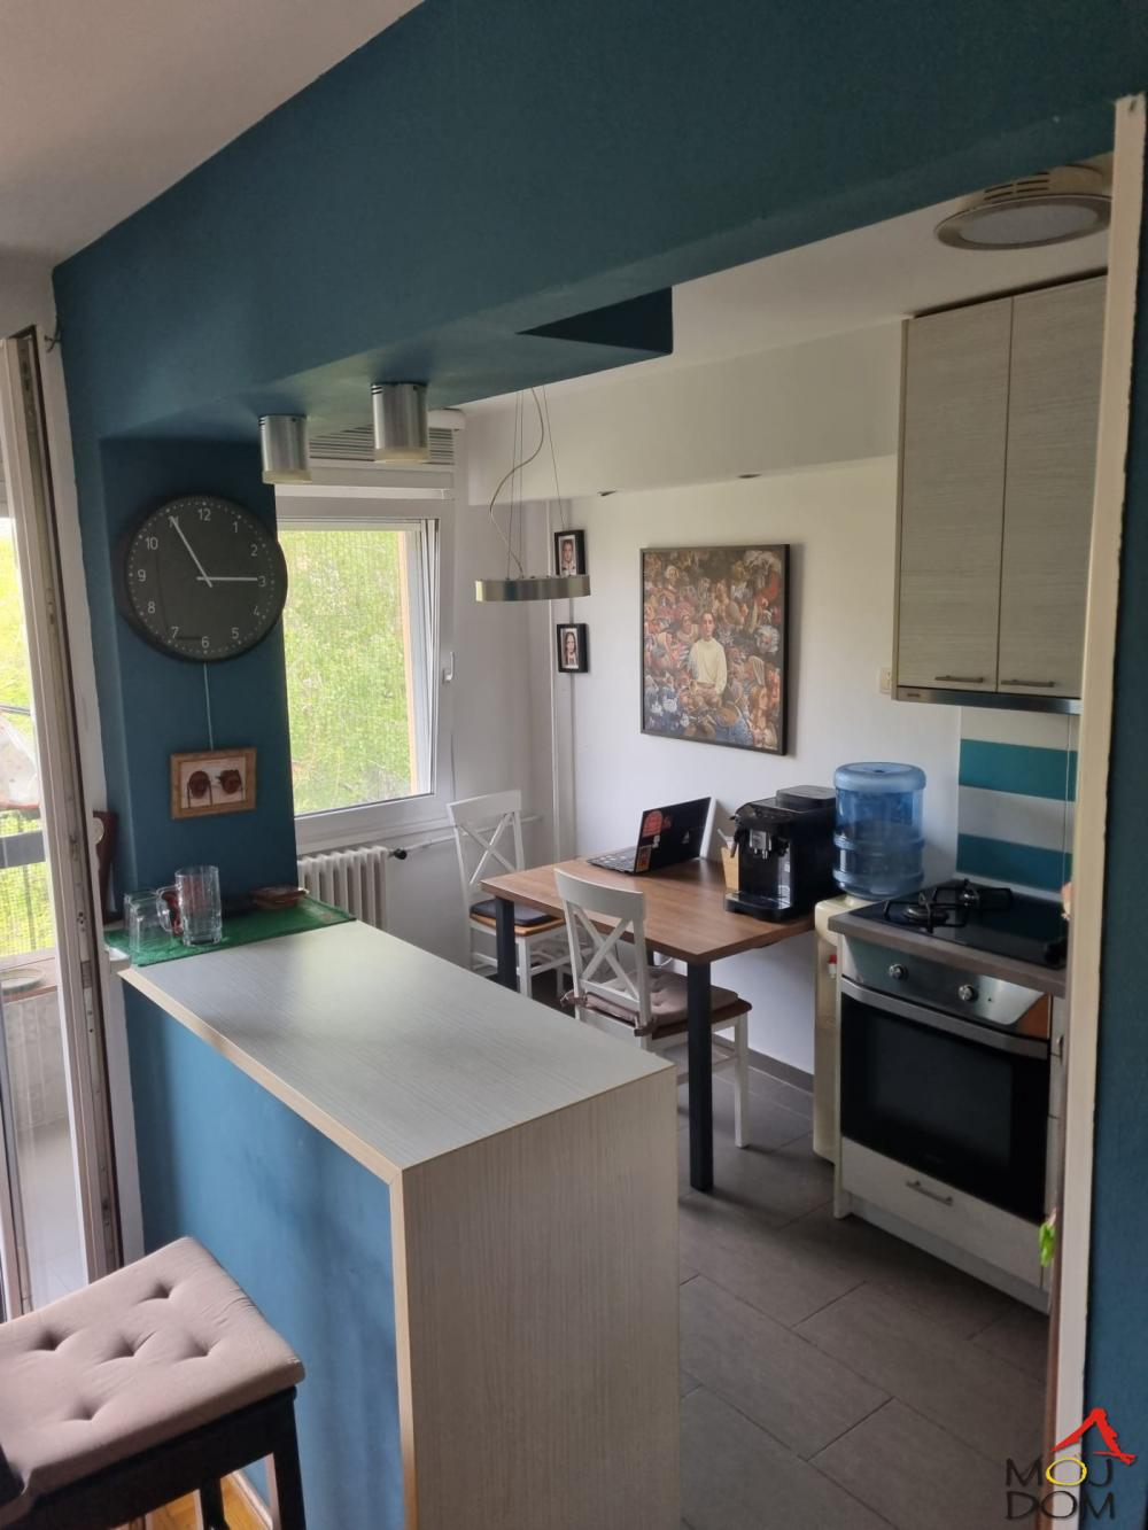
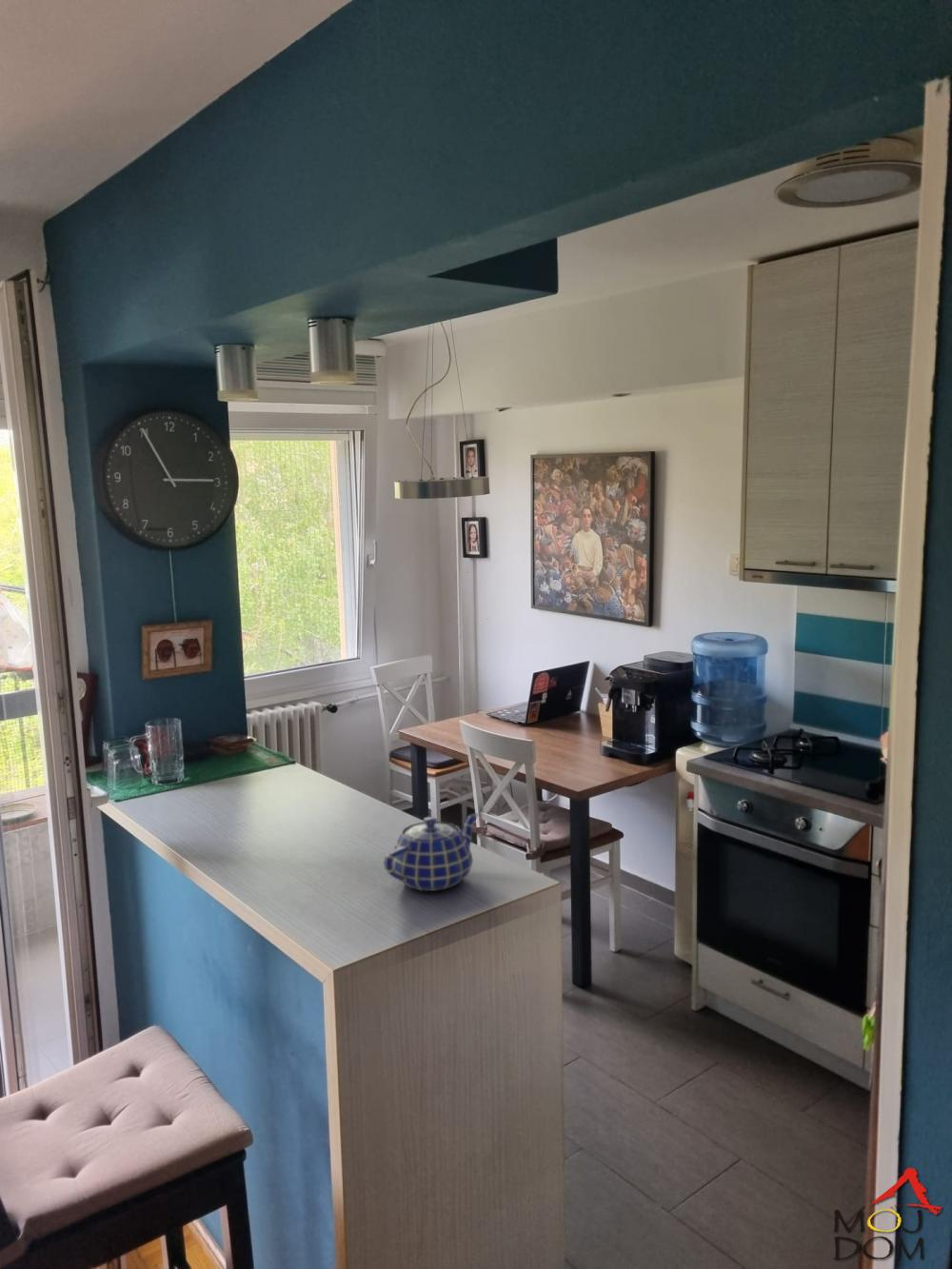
+ teapot (434, 847)
